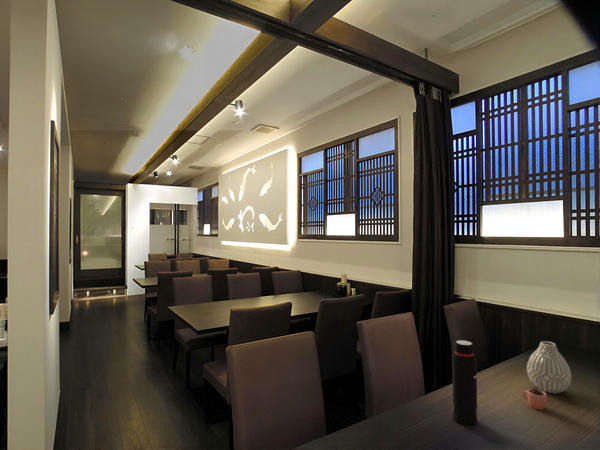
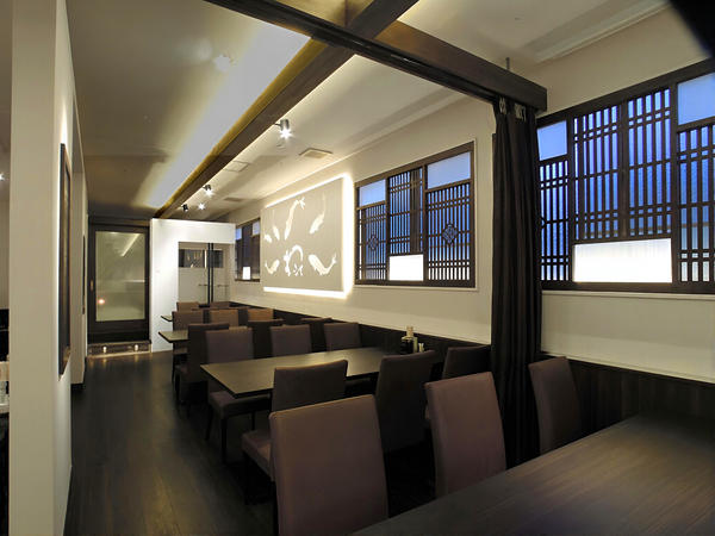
- water bottle (465, 380)
- vase (548, 366)
- cocoa (534, 391)
